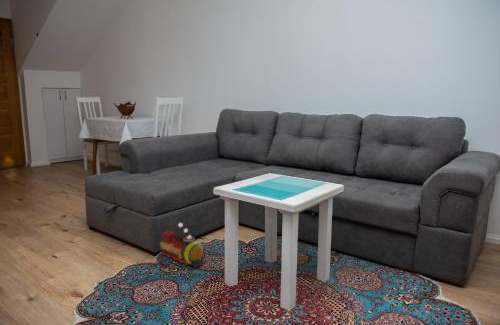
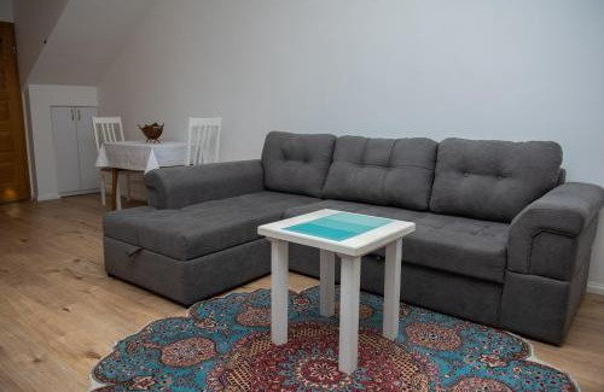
- toy train (181, 241)
